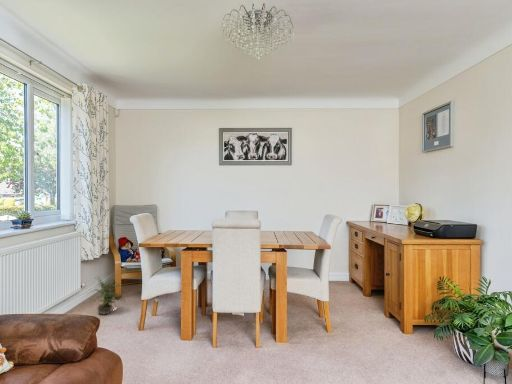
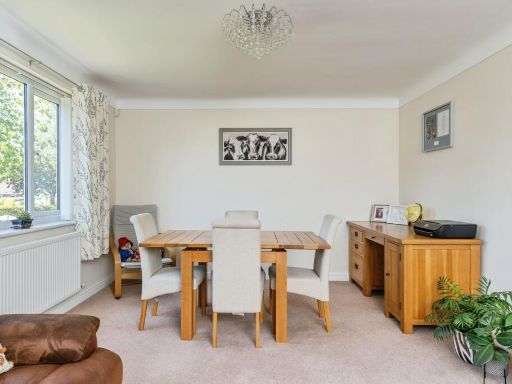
- potted plant (105, 293)
